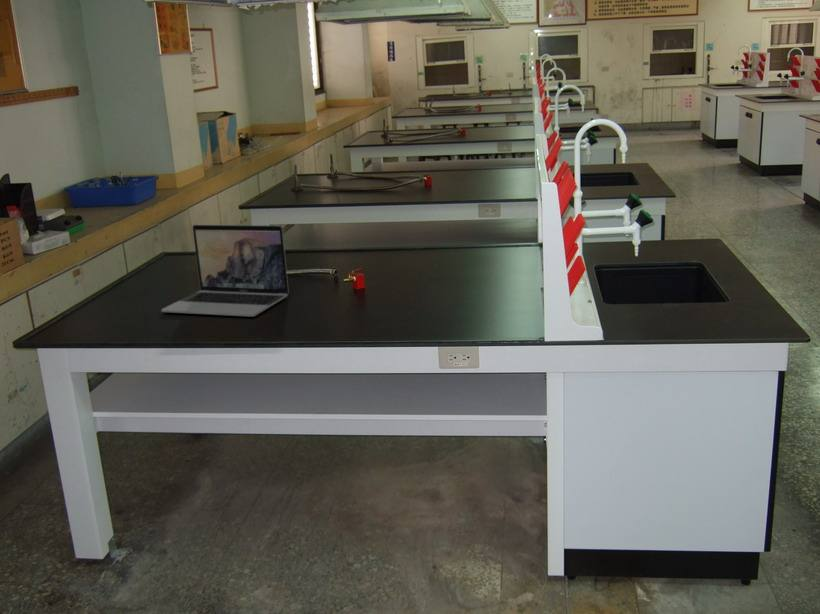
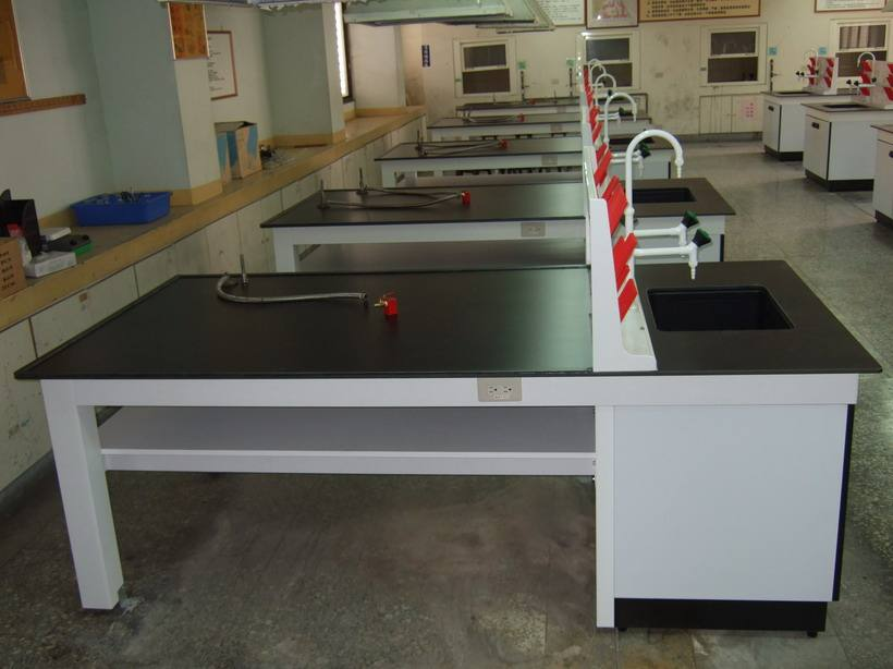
- laptop (222, 269)
